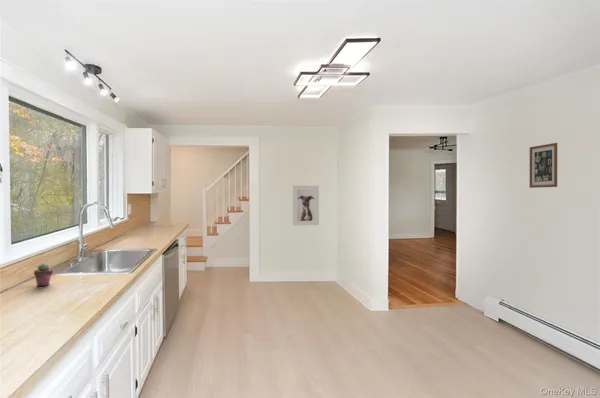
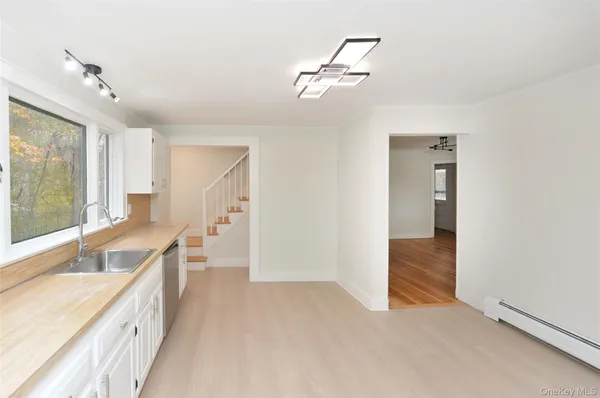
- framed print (305, 205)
- wall art (542, 166)
- potted succulent (43, 274)
